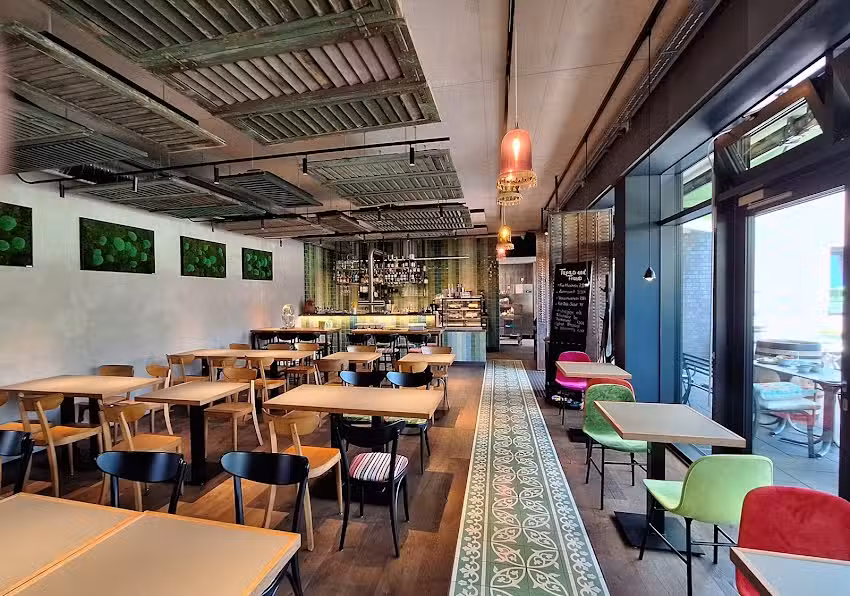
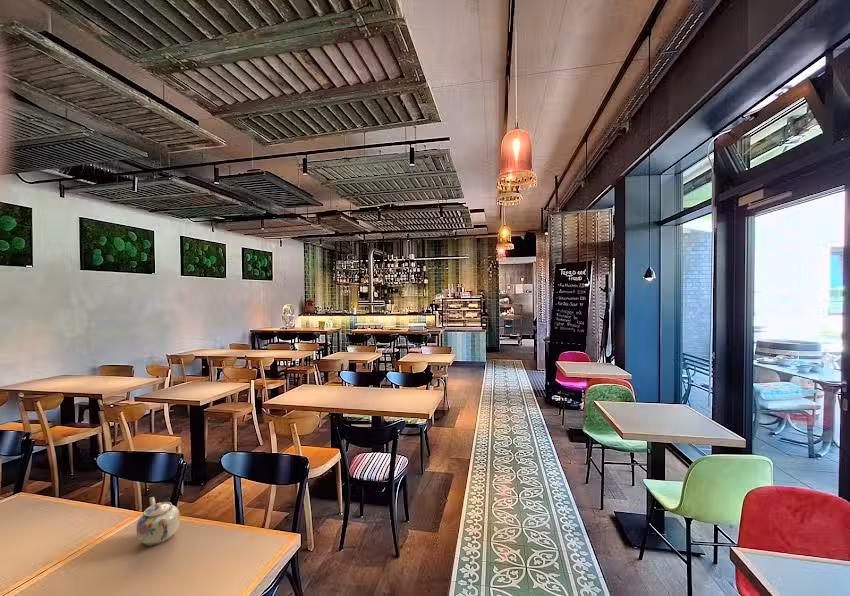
+ teapot (157, 520)
